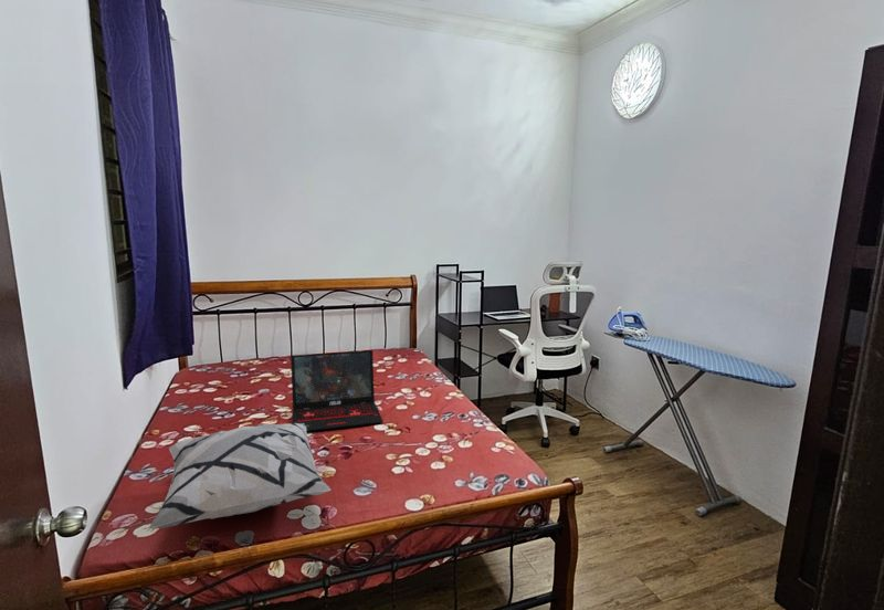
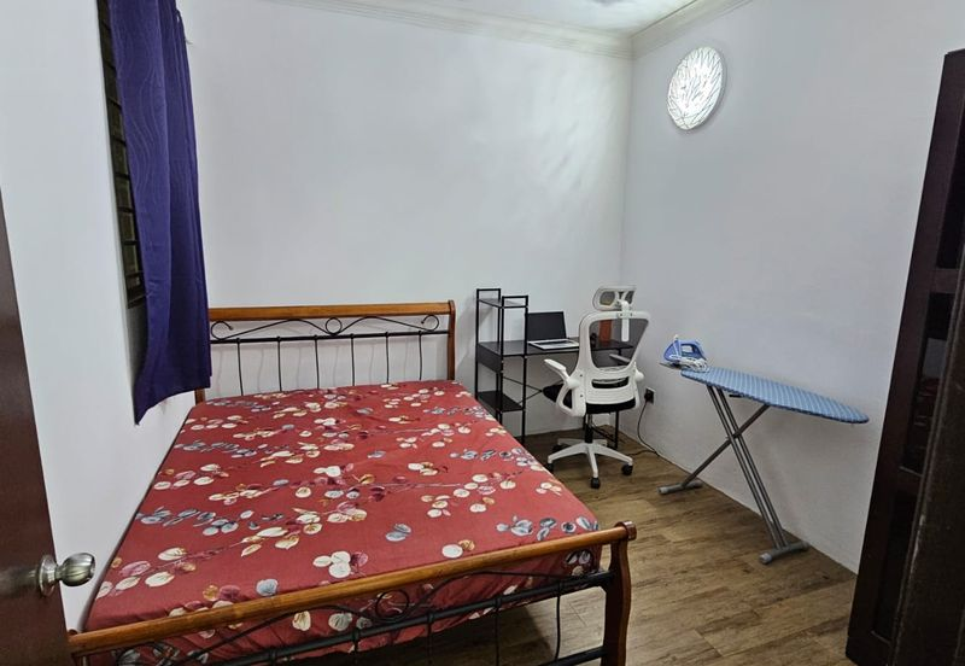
- laptop (335, 389)
- decorative pillow (243, 466)
